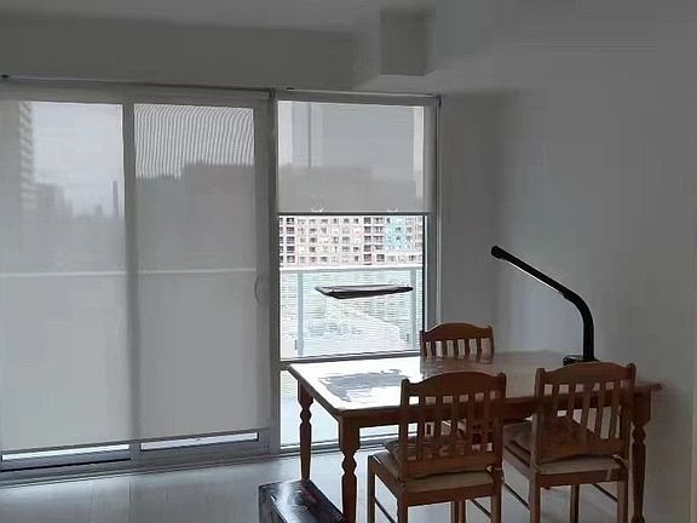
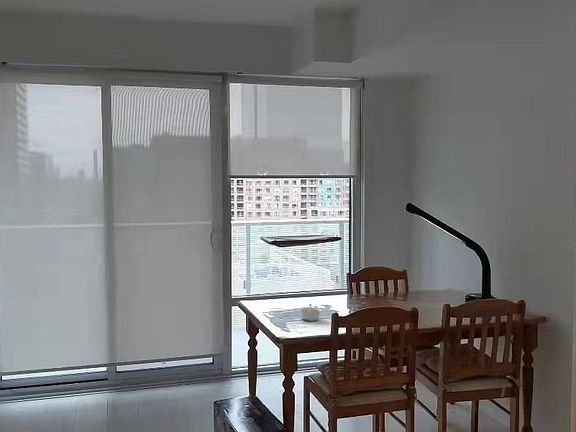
+ legume (309, 313)
